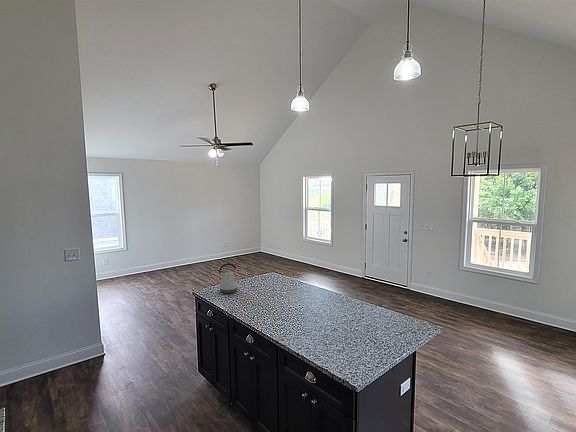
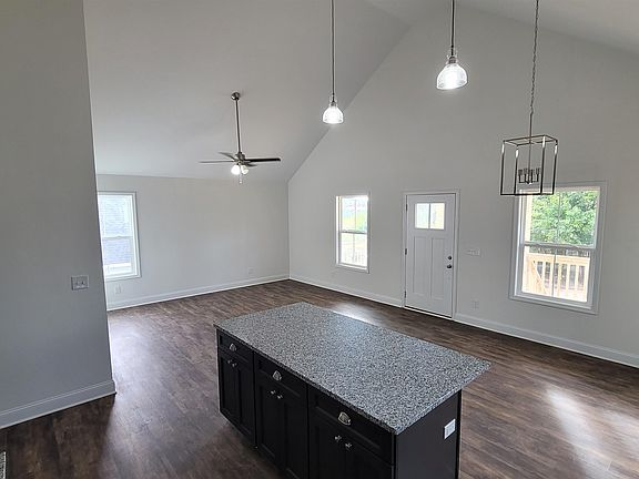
- kettle (229, 277)
